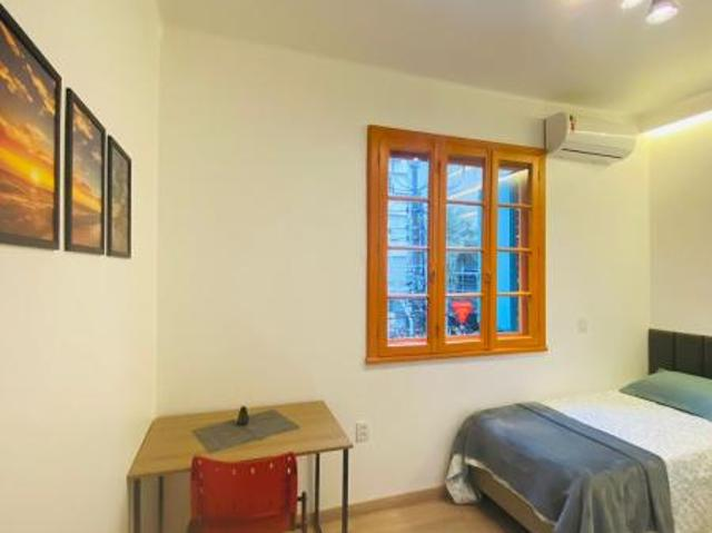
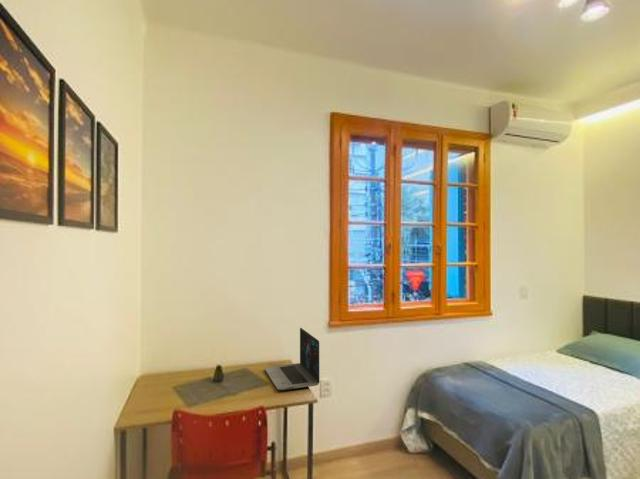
+ laptop (290, 364)
